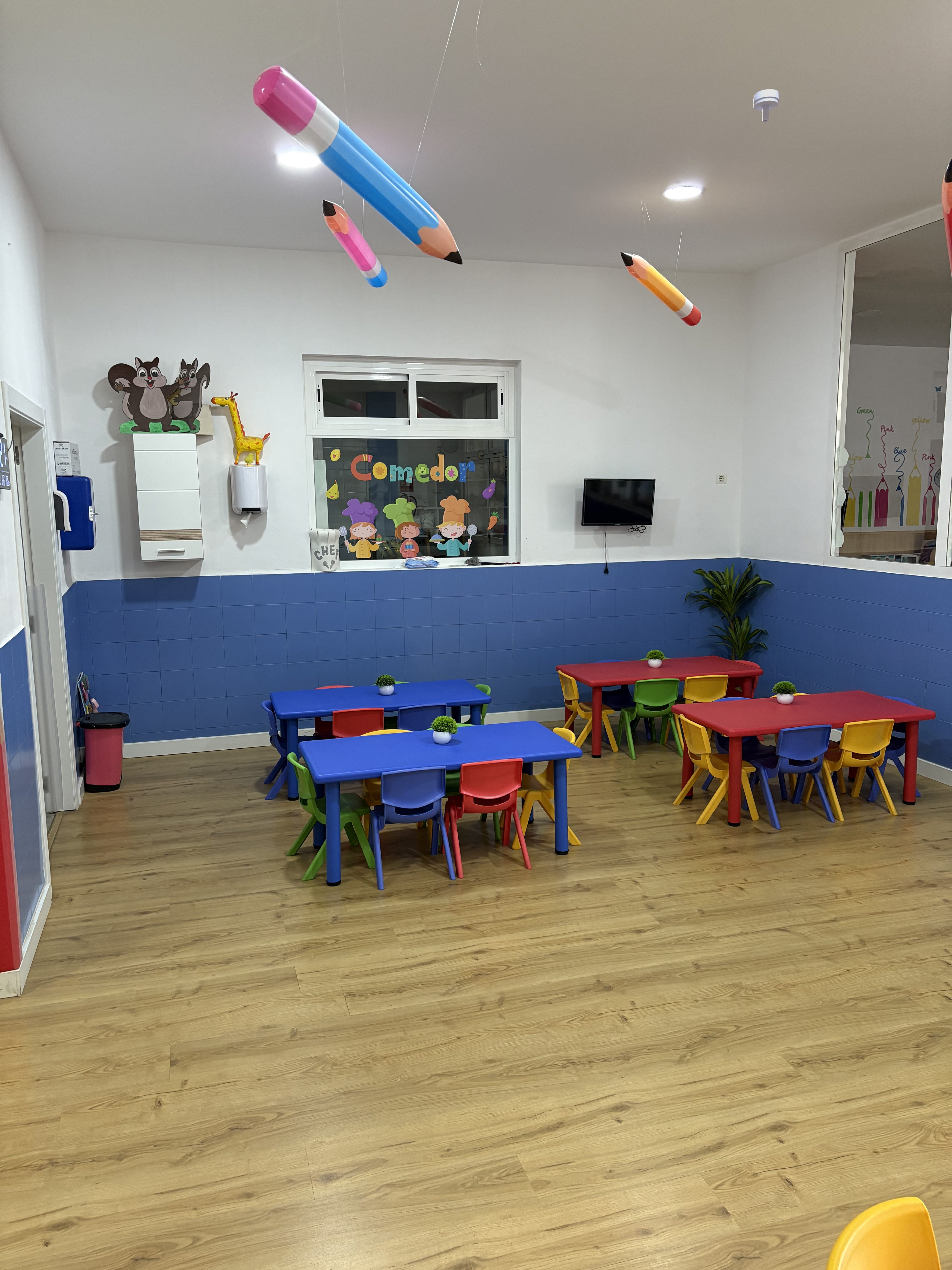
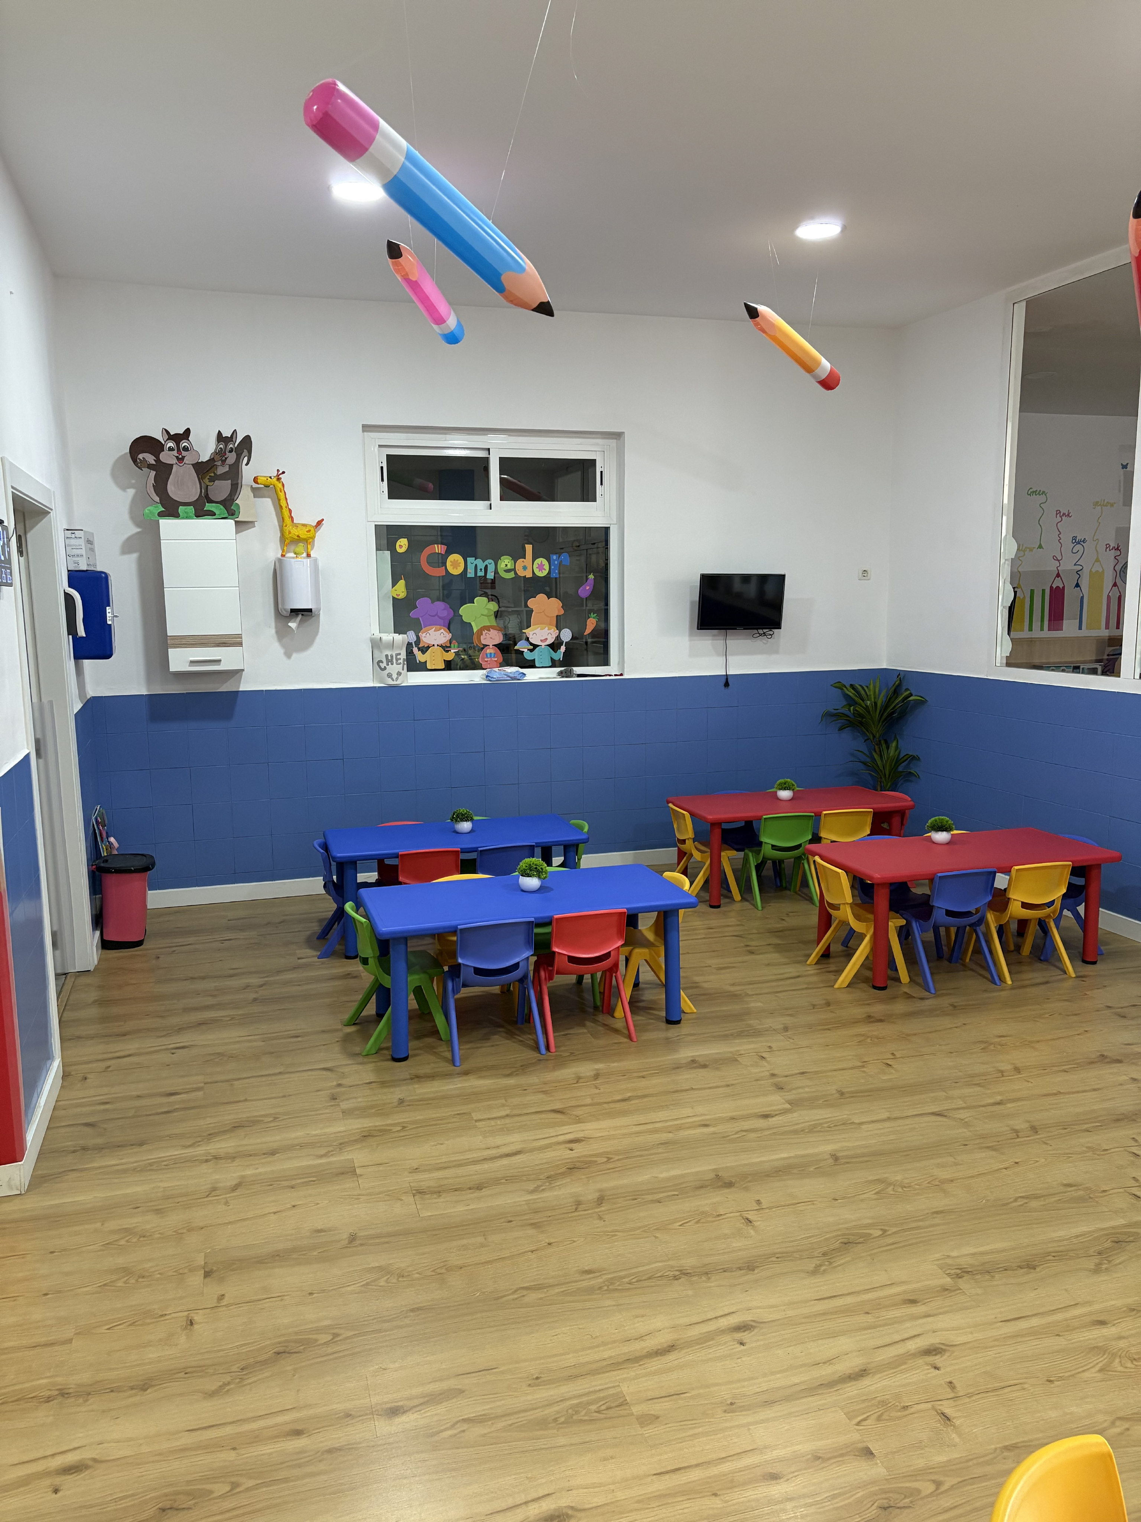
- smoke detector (765, 108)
